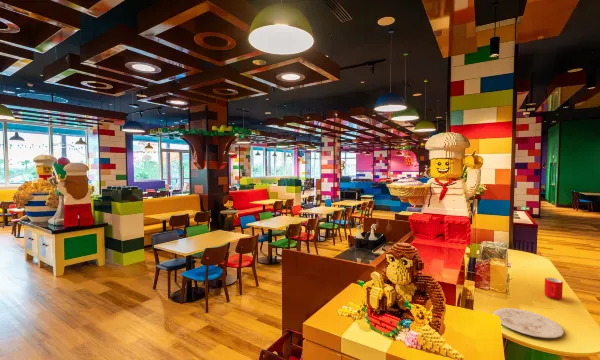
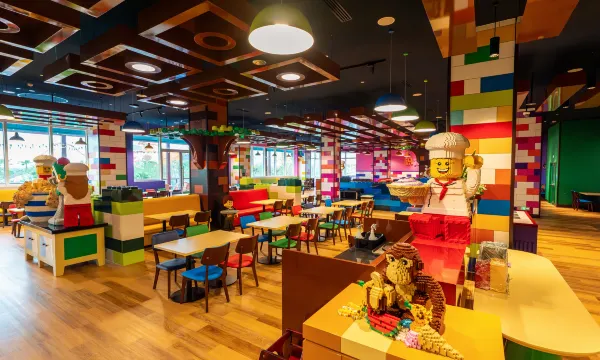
- cup (553, 289)
- plate (526, 322)
